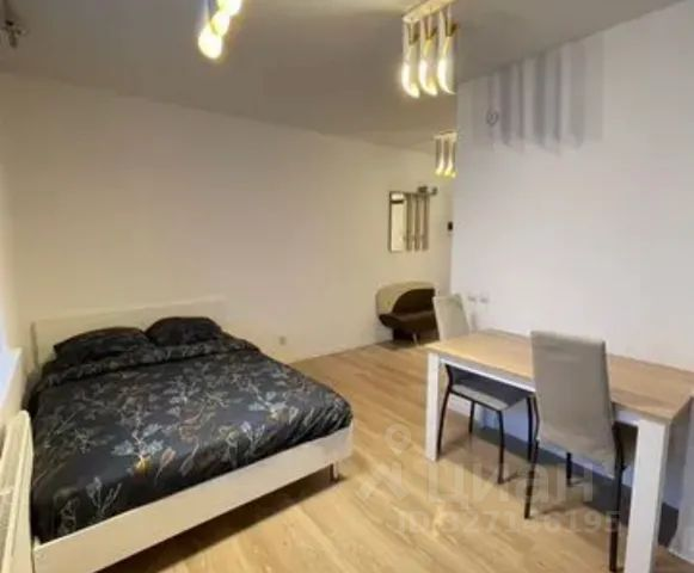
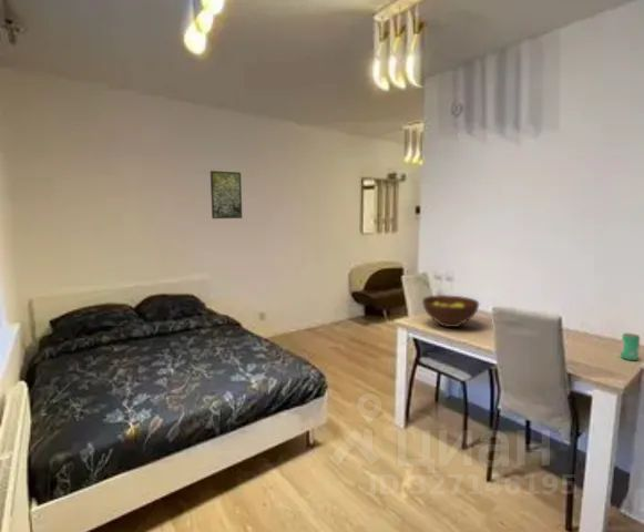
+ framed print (226, 195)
+ beverage can (630, 346)
+ fruit bowl (449, 313)
